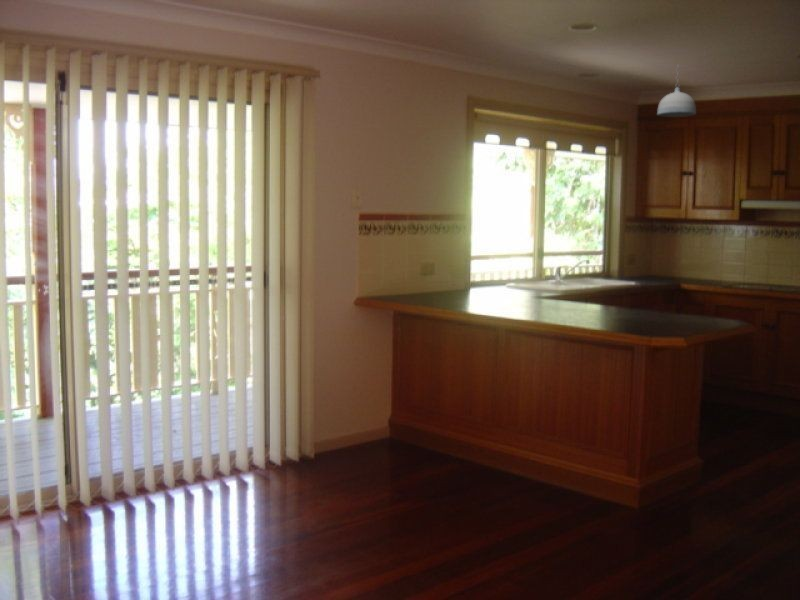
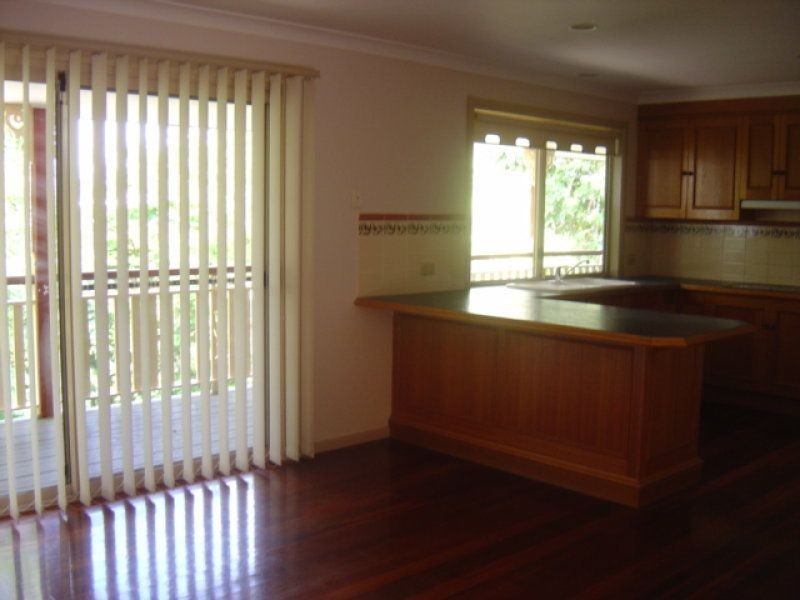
- pendant light (677, 89)
